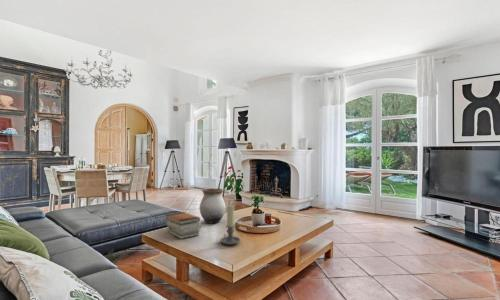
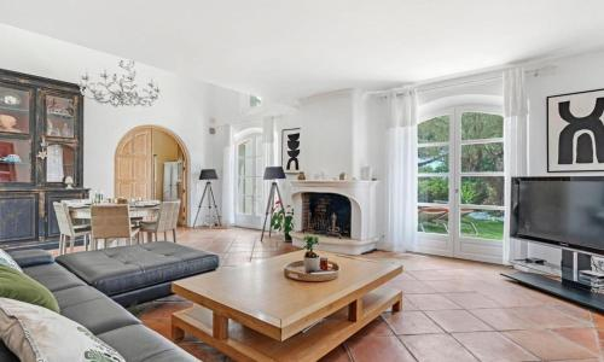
- vase (212, 205)
- candle holder (229, 223)
- book stack (182, 224)
